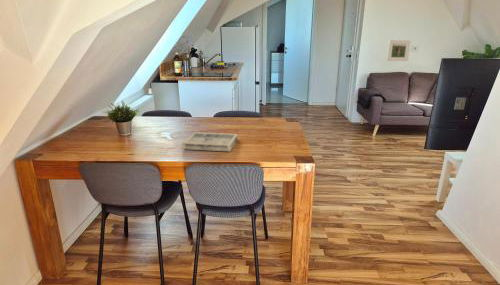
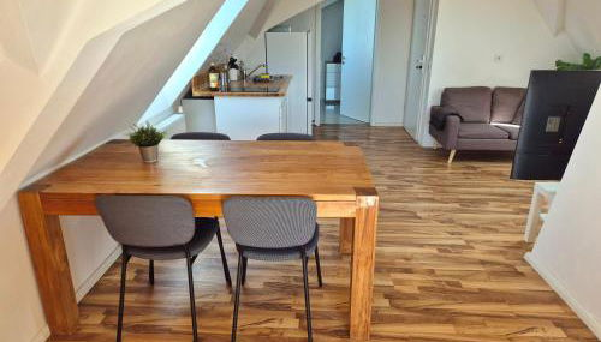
- photo frame (211, 141)
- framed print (398, 50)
